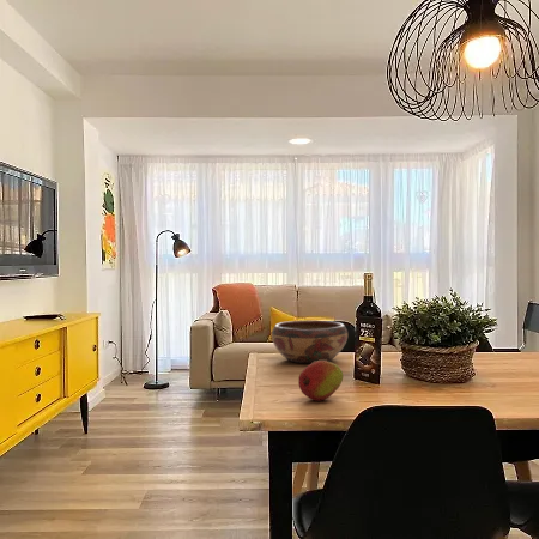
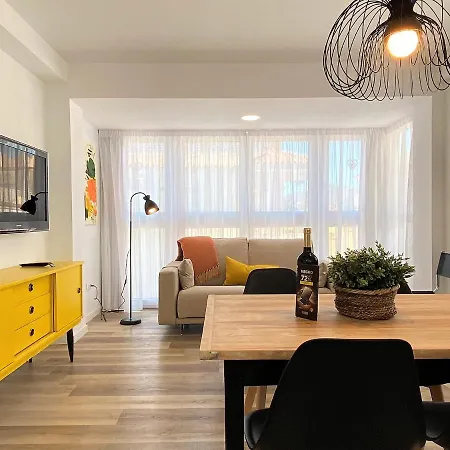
- fruit (320, 380)
- decorative bowl (309, 341)
